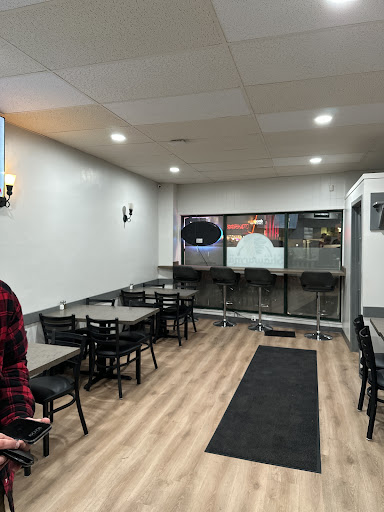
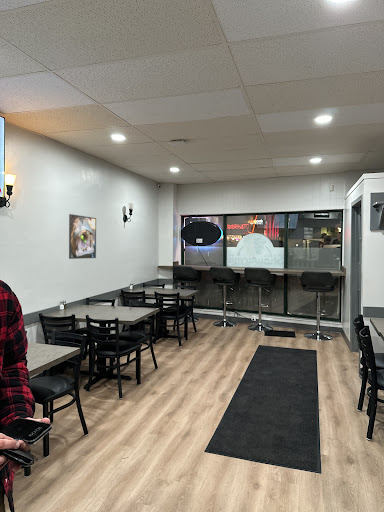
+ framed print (83, 237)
